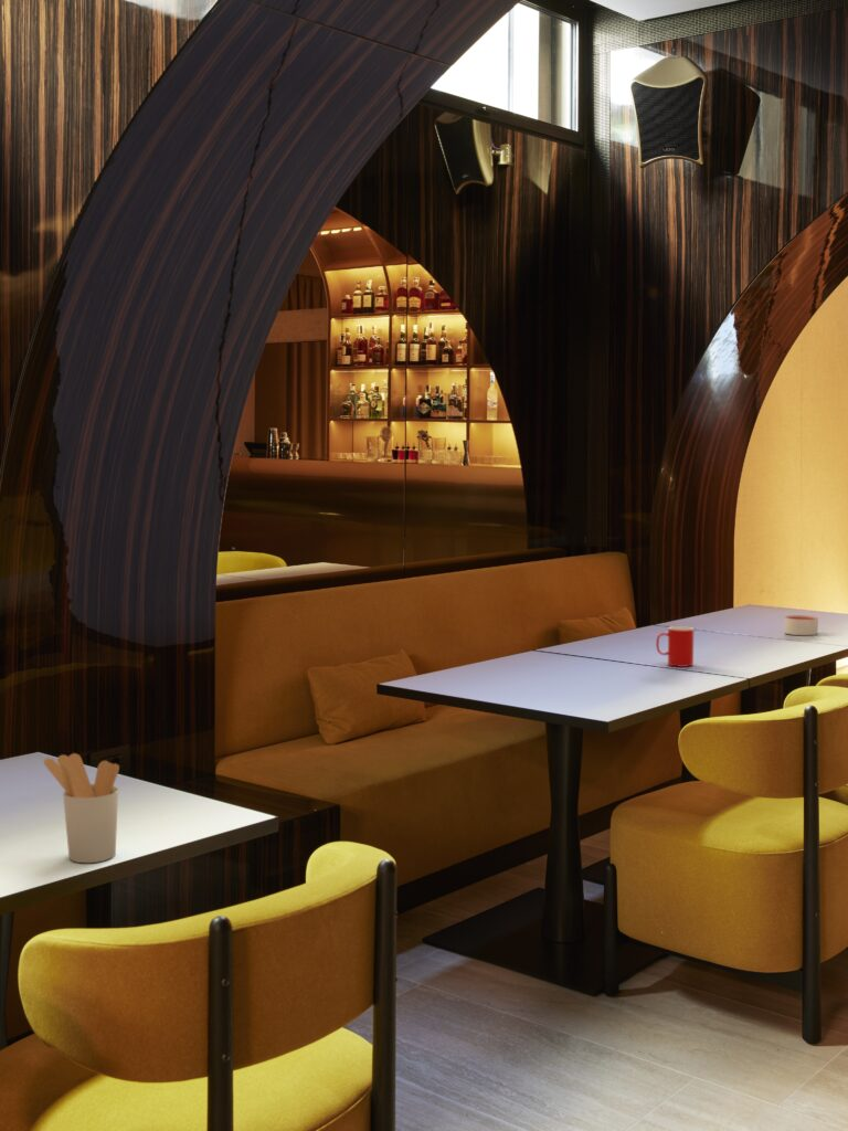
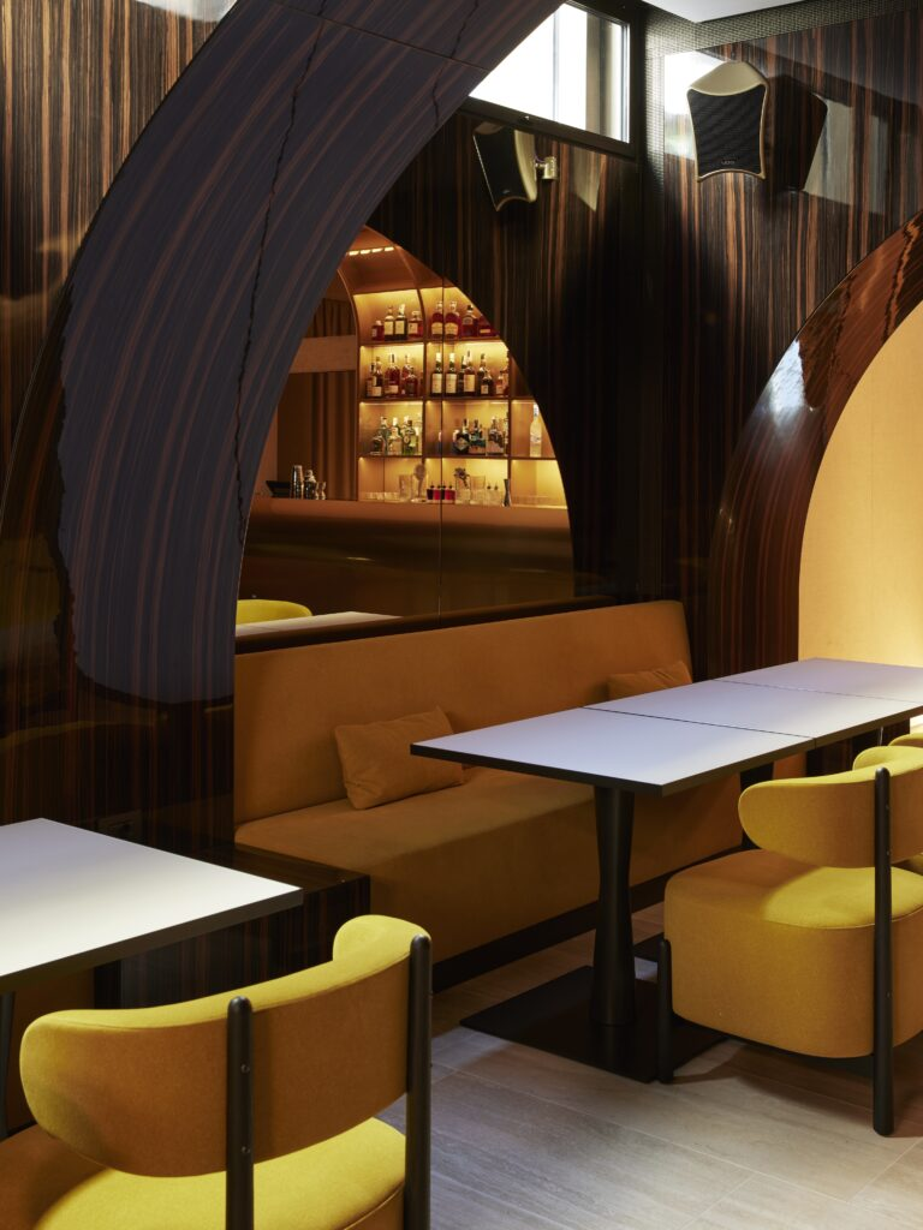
- candle (801, 624)
- utensil holder (82, 804)
- cup (675, 646)
